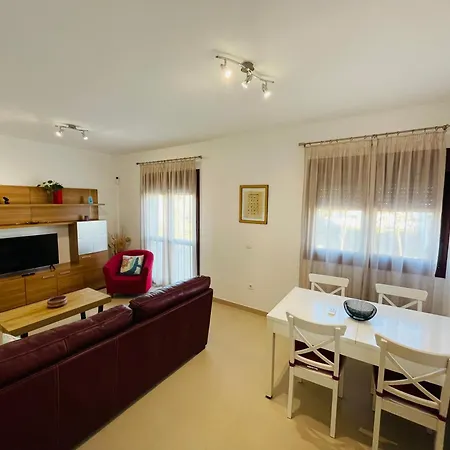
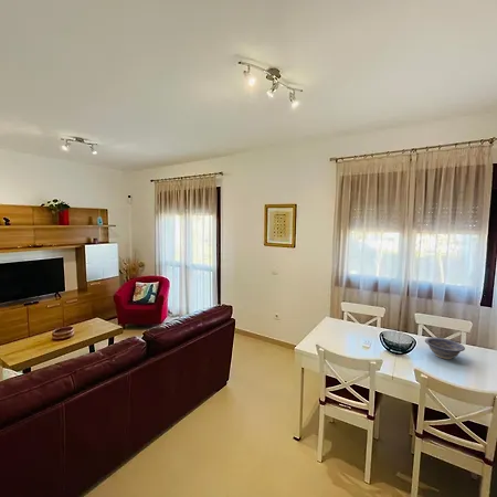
+ decorative bowl (443, 349)
